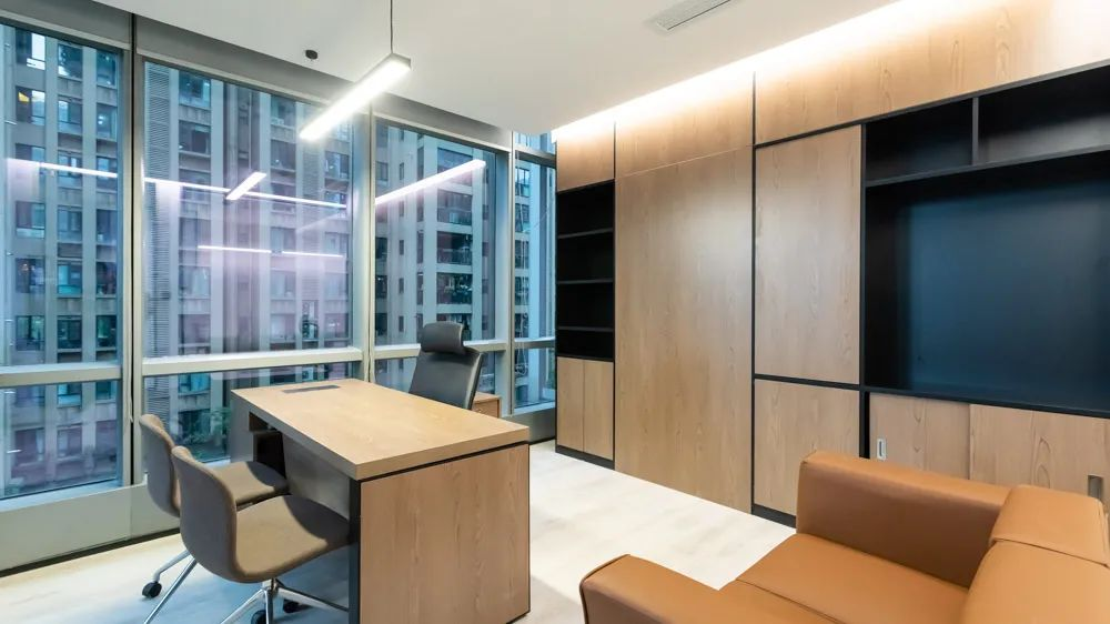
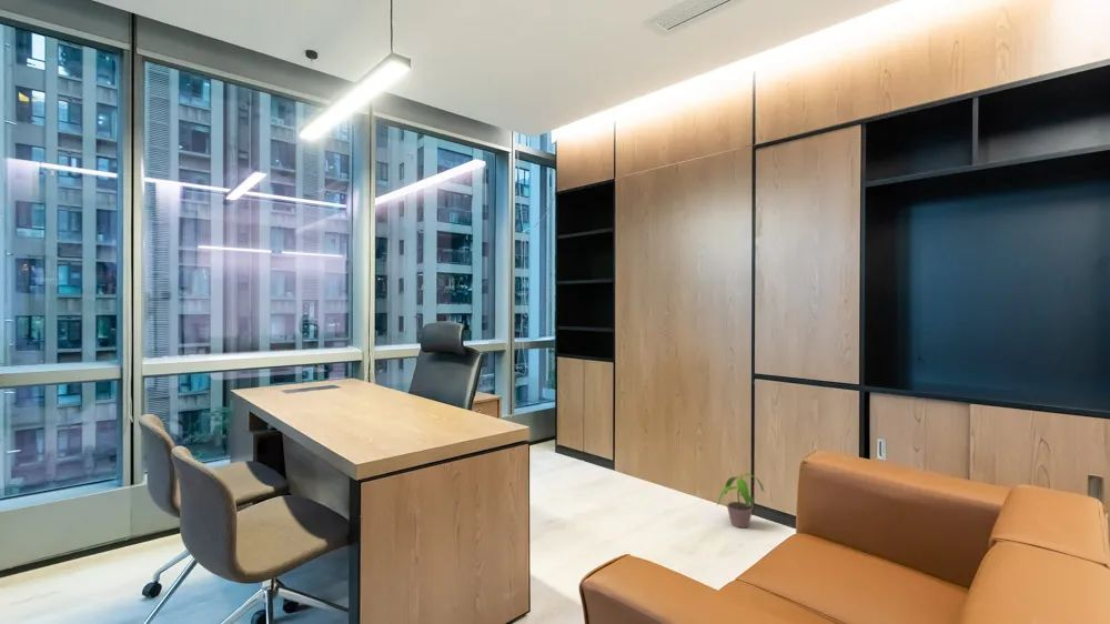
+ potted plant (738, 499)
